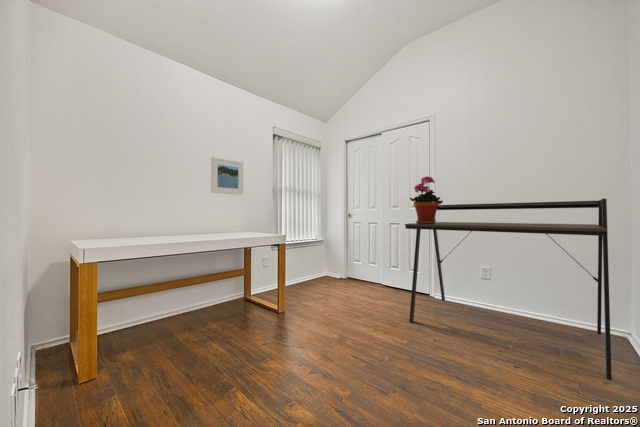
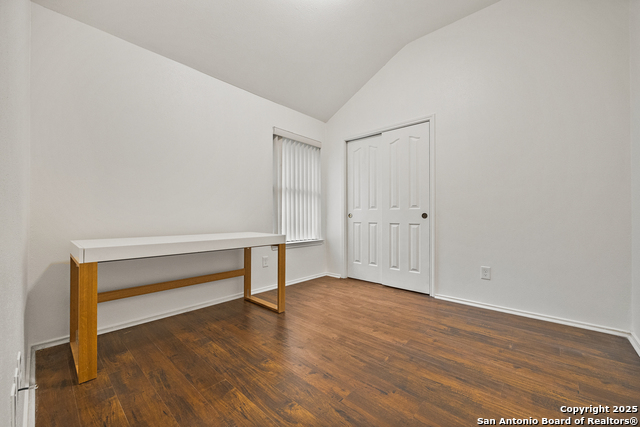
- potted plant (425, 199)
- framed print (228, 176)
- desk (497, 231)
